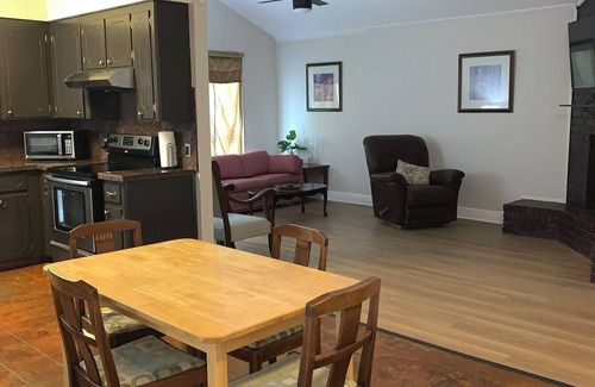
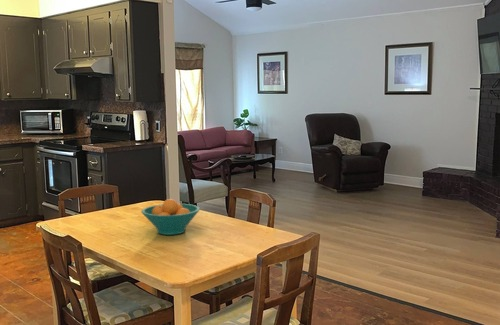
+ fruit bowl (170, 215)
